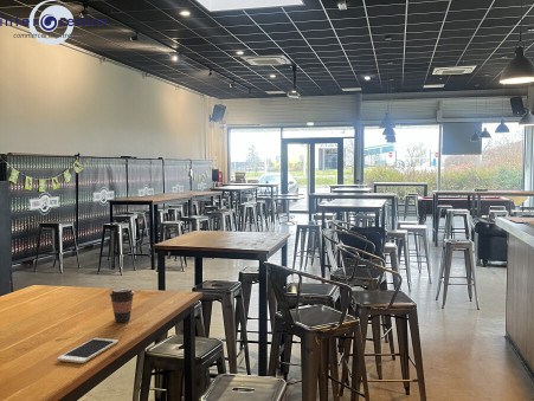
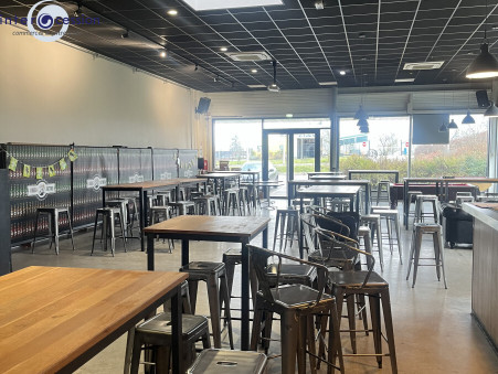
- coffee cup (122, 304)
- cell phone (89, 349)
